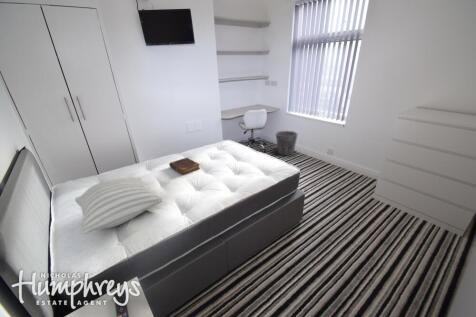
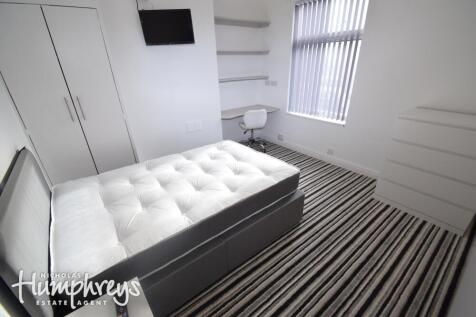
- pillow (117, 200)
- waste bin (286, 143)
- book (184, 165)
